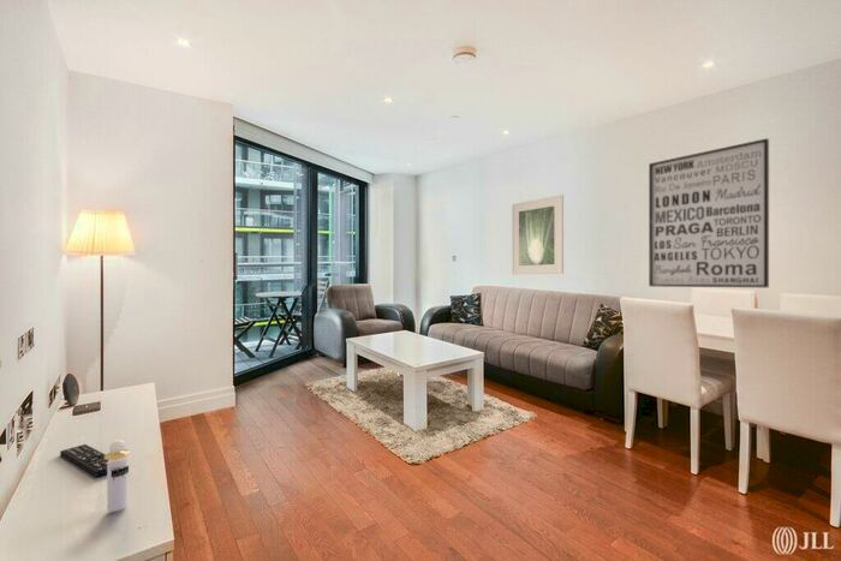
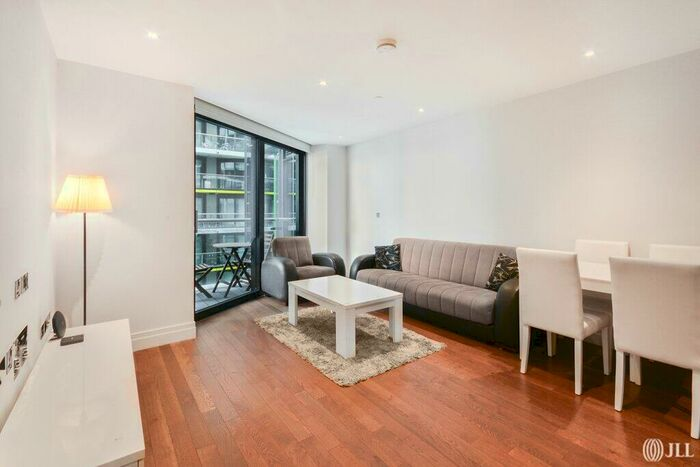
- wall art (703, 220)
- perfume bottle (117, 475)
- remote control (90, 458)
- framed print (536, 237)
